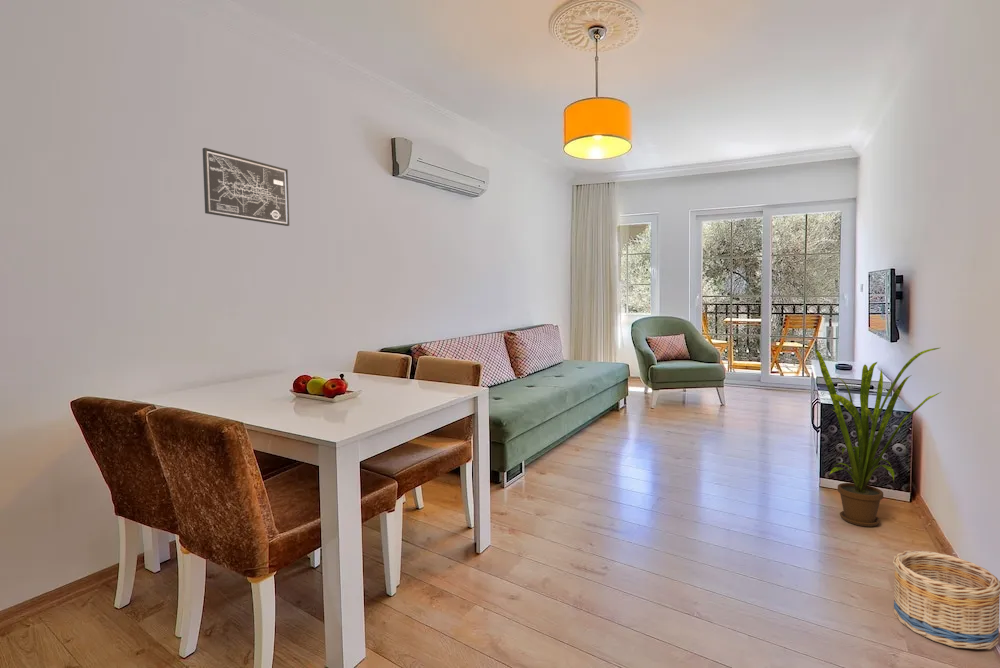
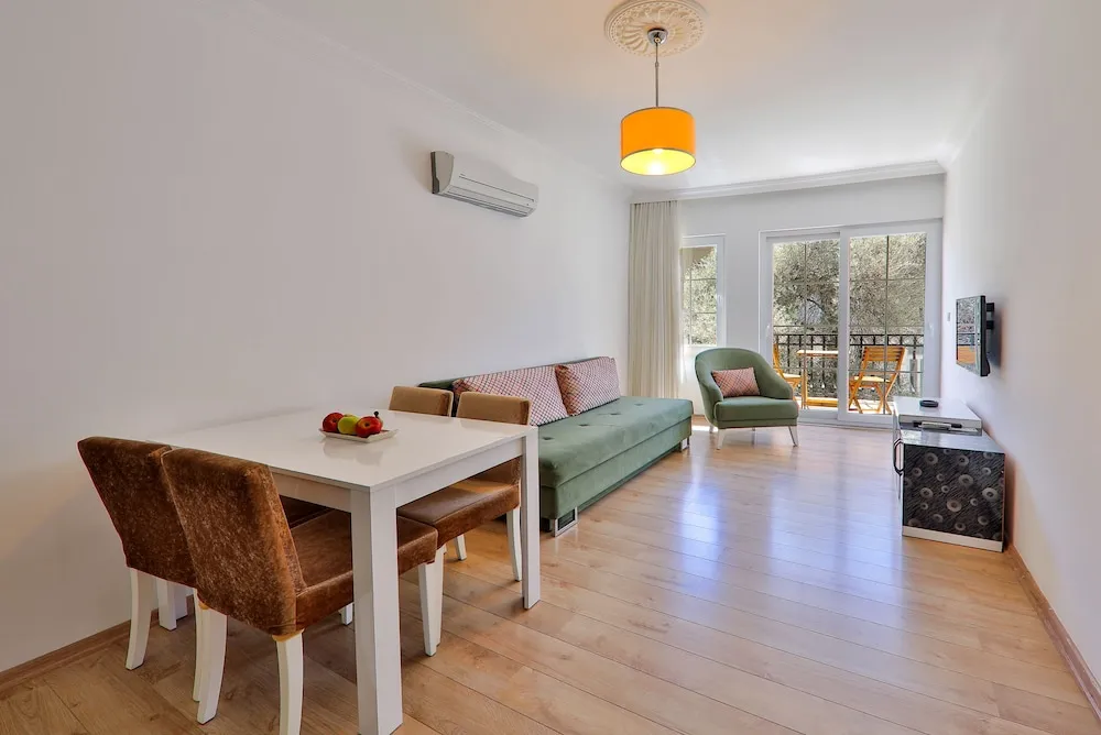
- house plant (871, 434)
- basket (944, 596)
- wall art (249, 189)
